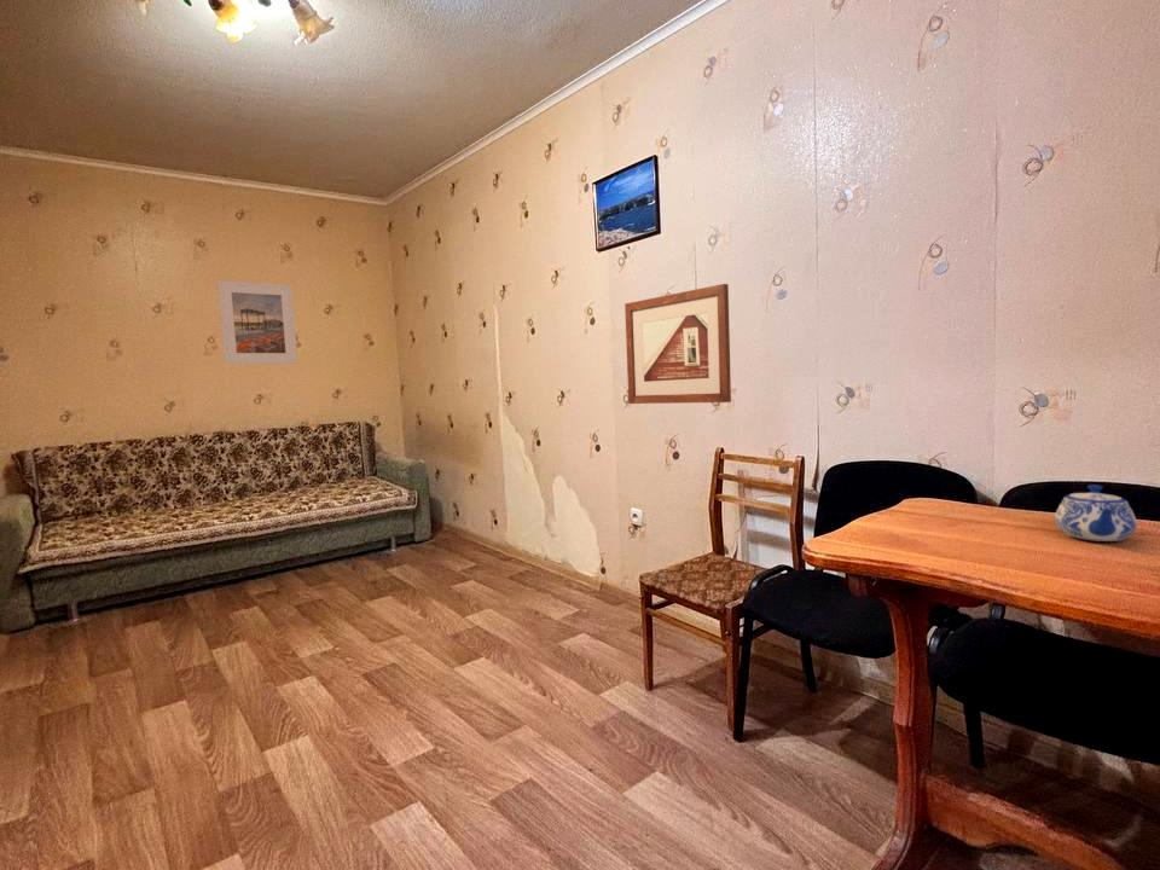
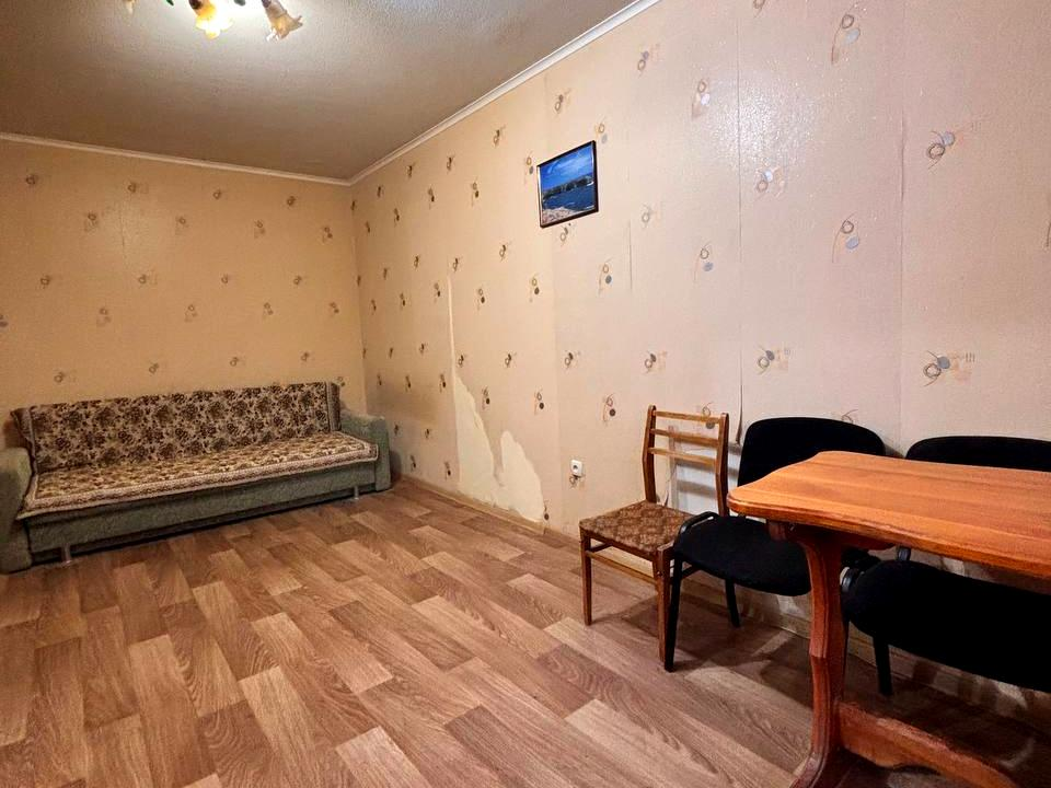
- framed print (259, 323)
- teapot (1095, 511)
- picture frame (673, 349)
